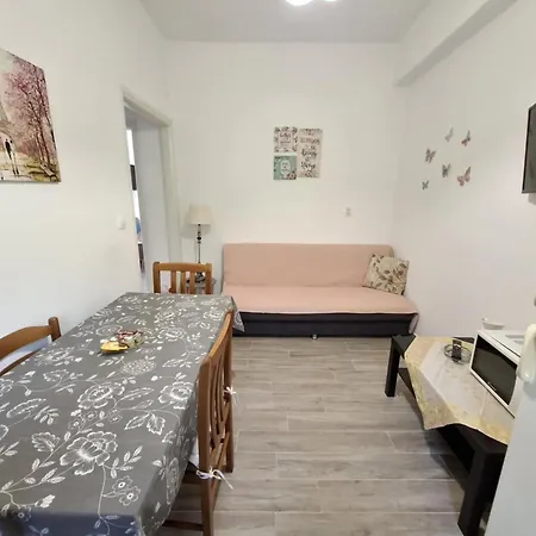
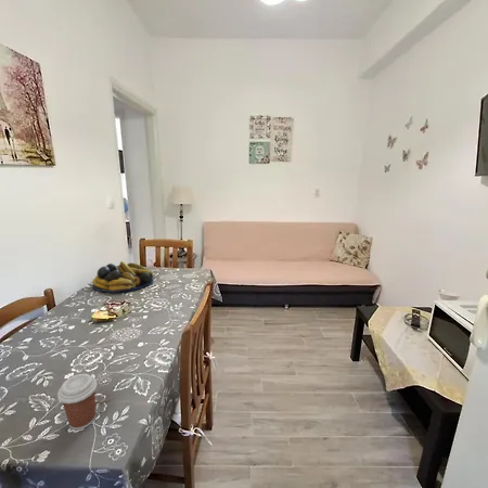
+ coffee cup (79, 401)
+ fruit bowl (123, 272)
